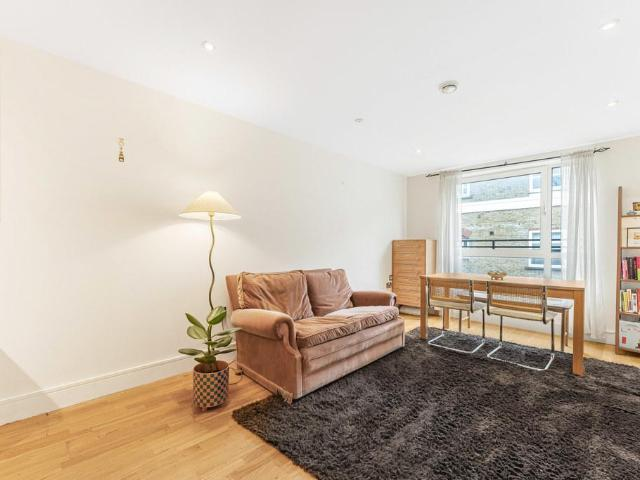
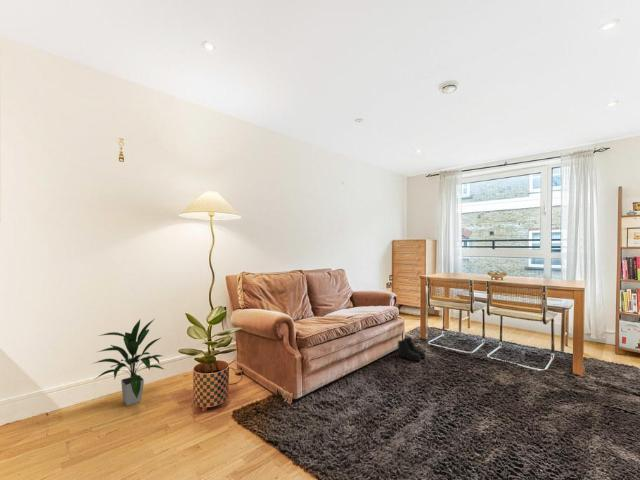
+ indoor plant (132, 361)
+ boots (411, 347)
